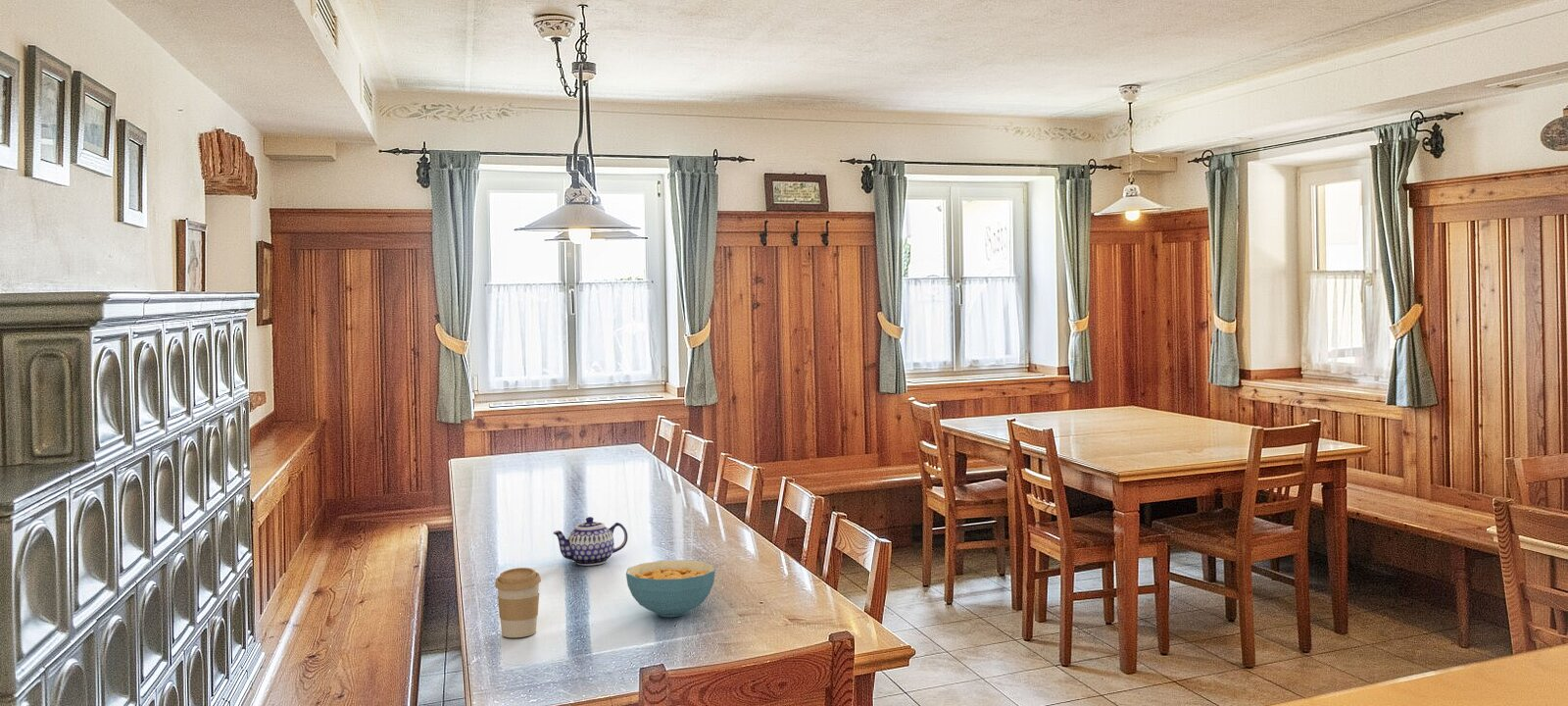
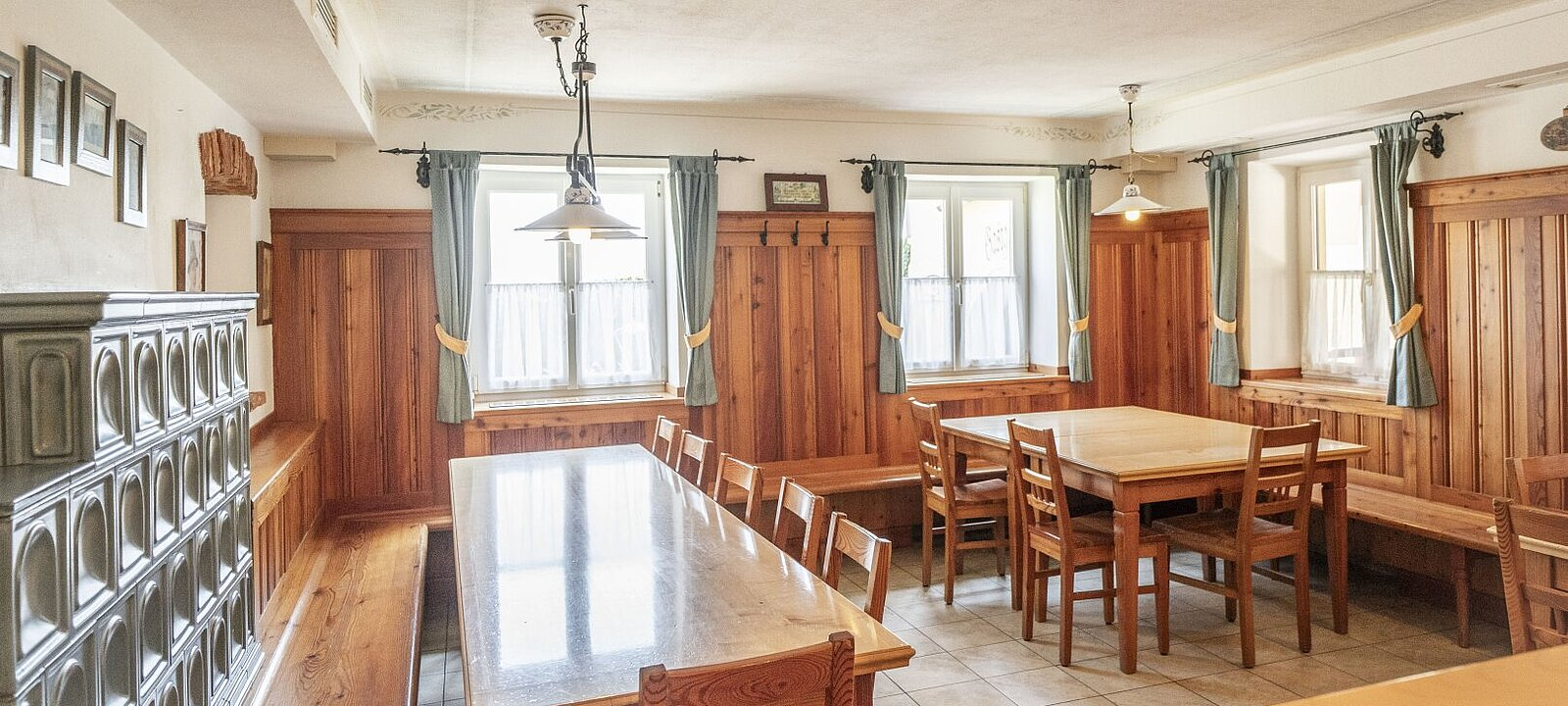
- teapot (591, 539)
- coffee cup (517, 601)
- cereal bowl (671, 591)
